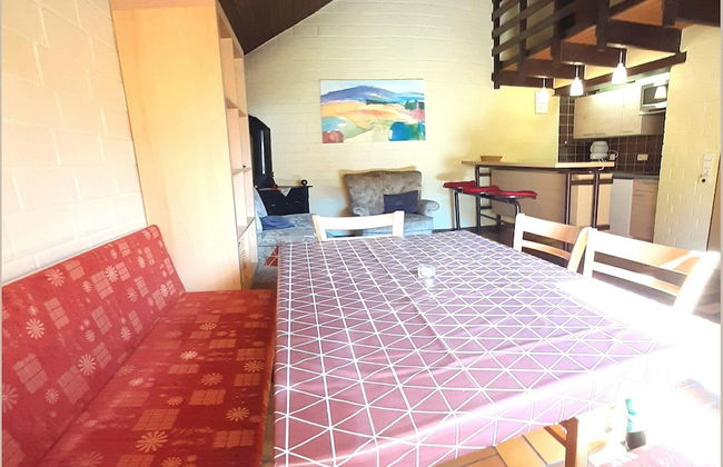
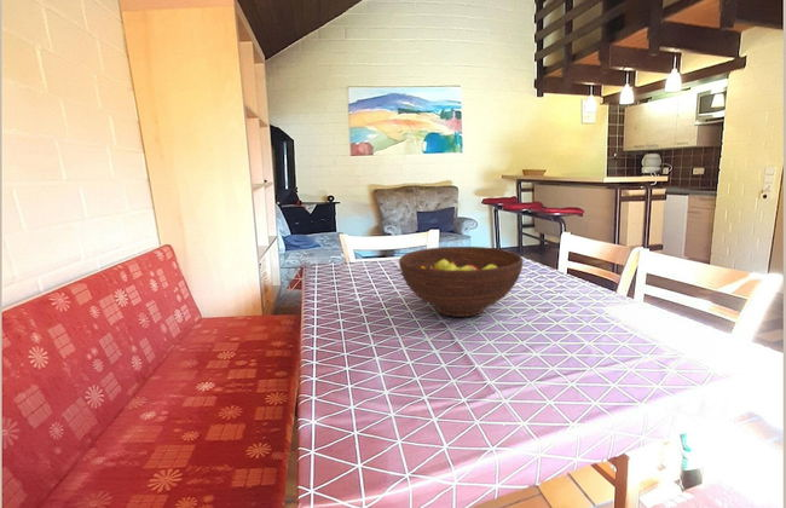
+ fruit bowl (460, 283)
